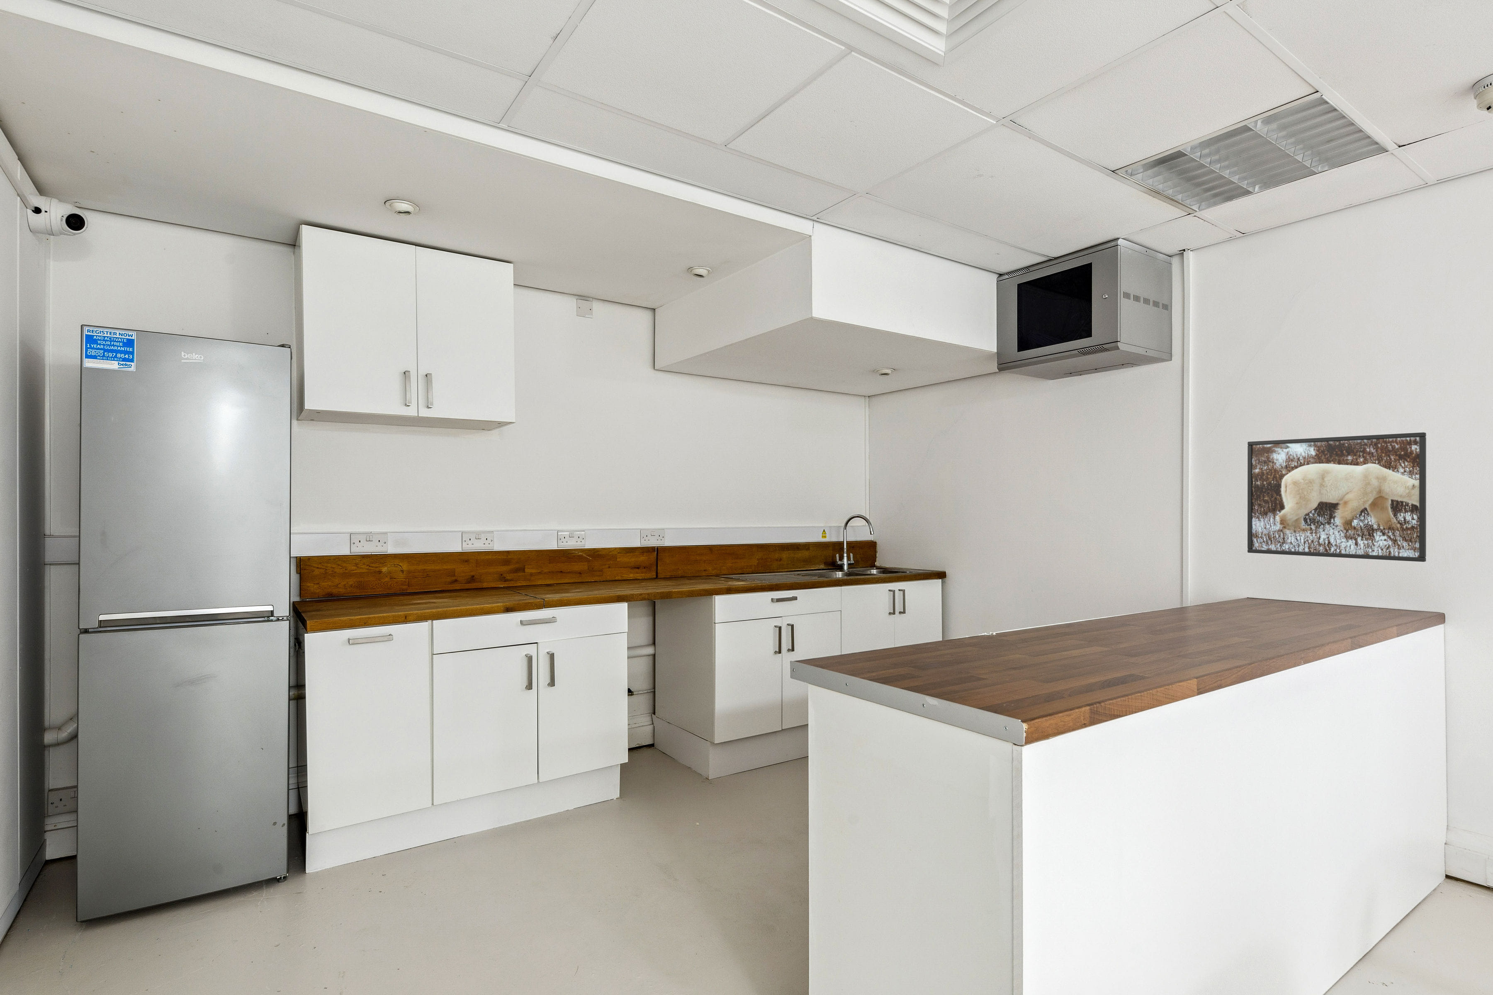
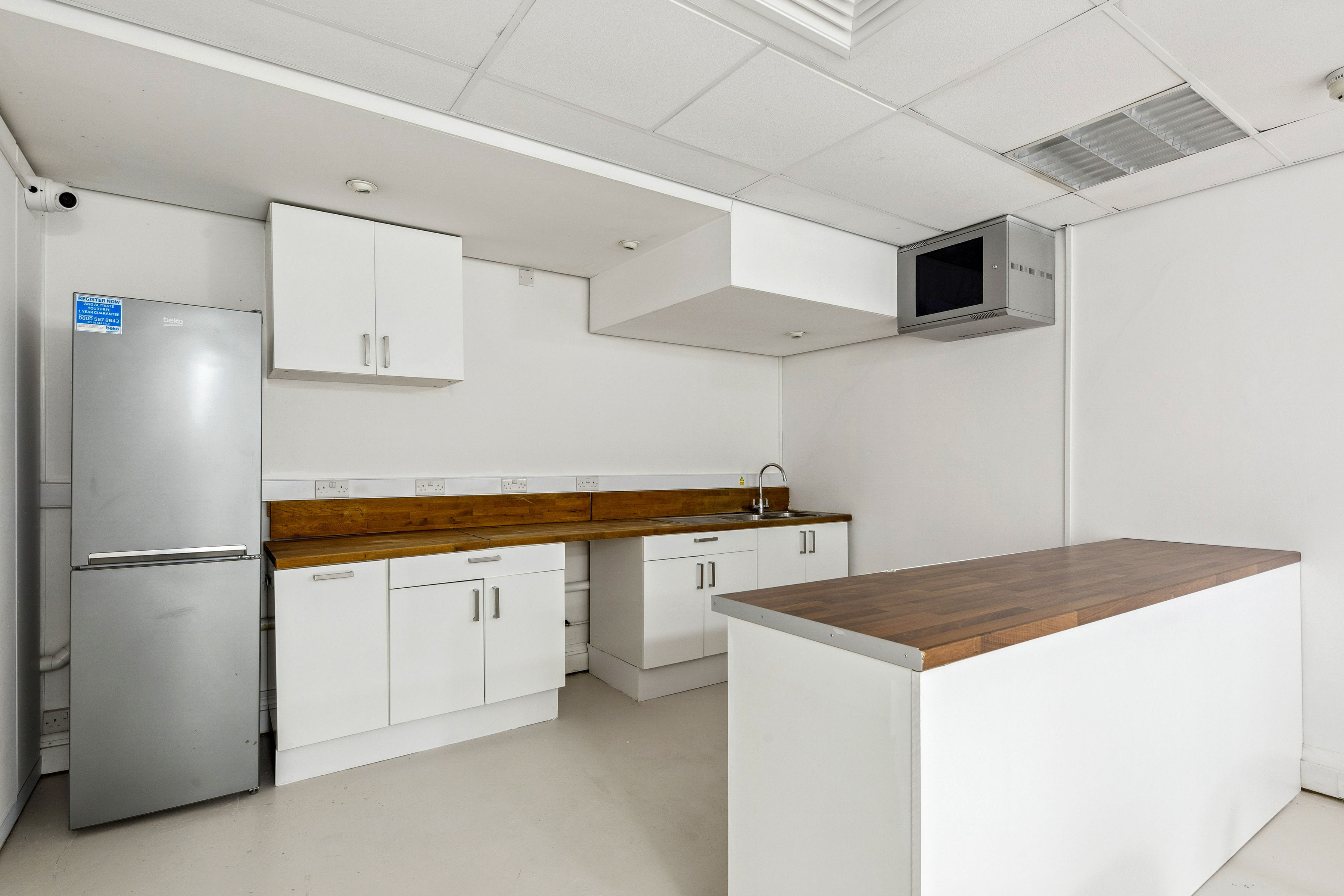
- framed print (1330, 498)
